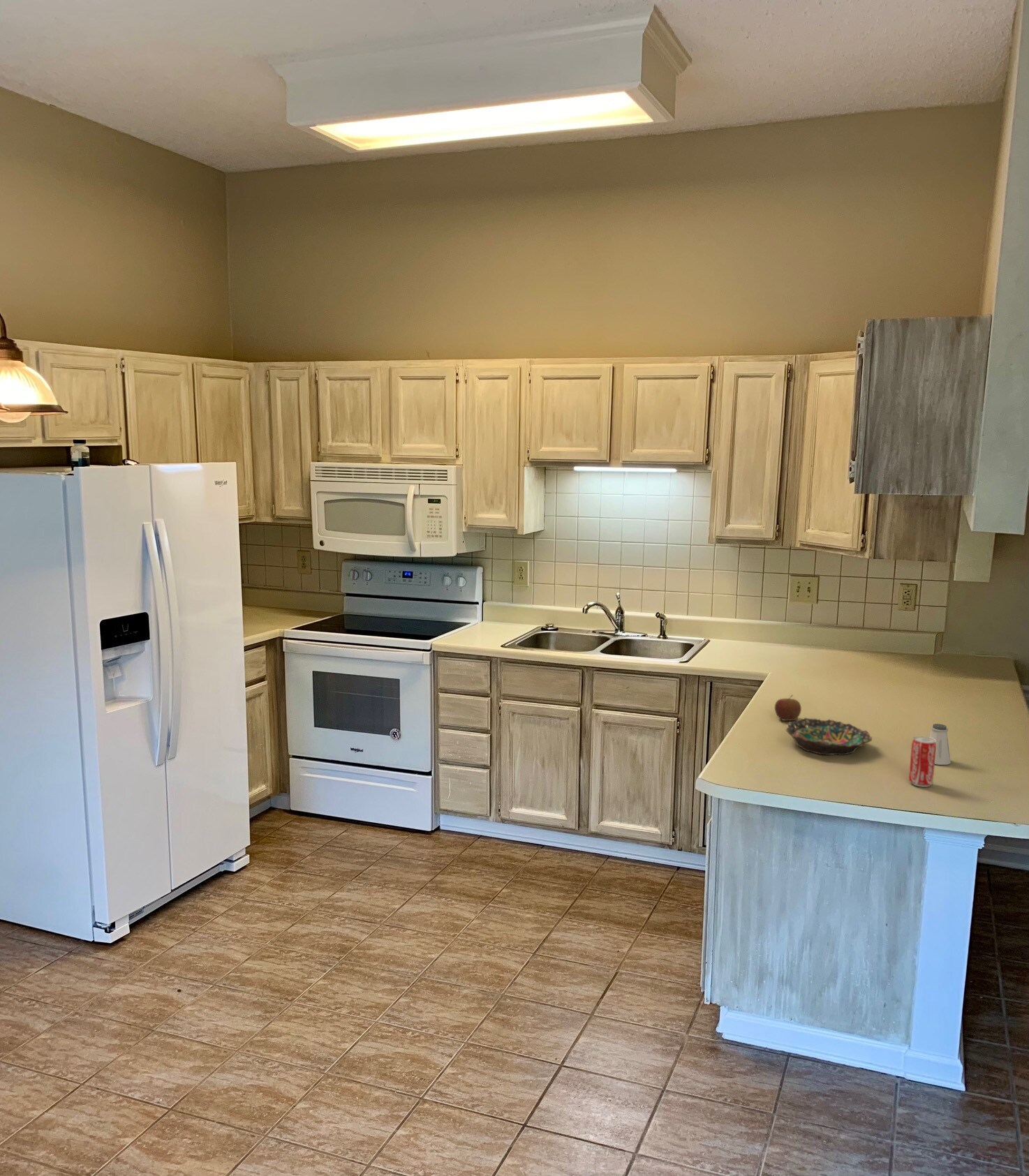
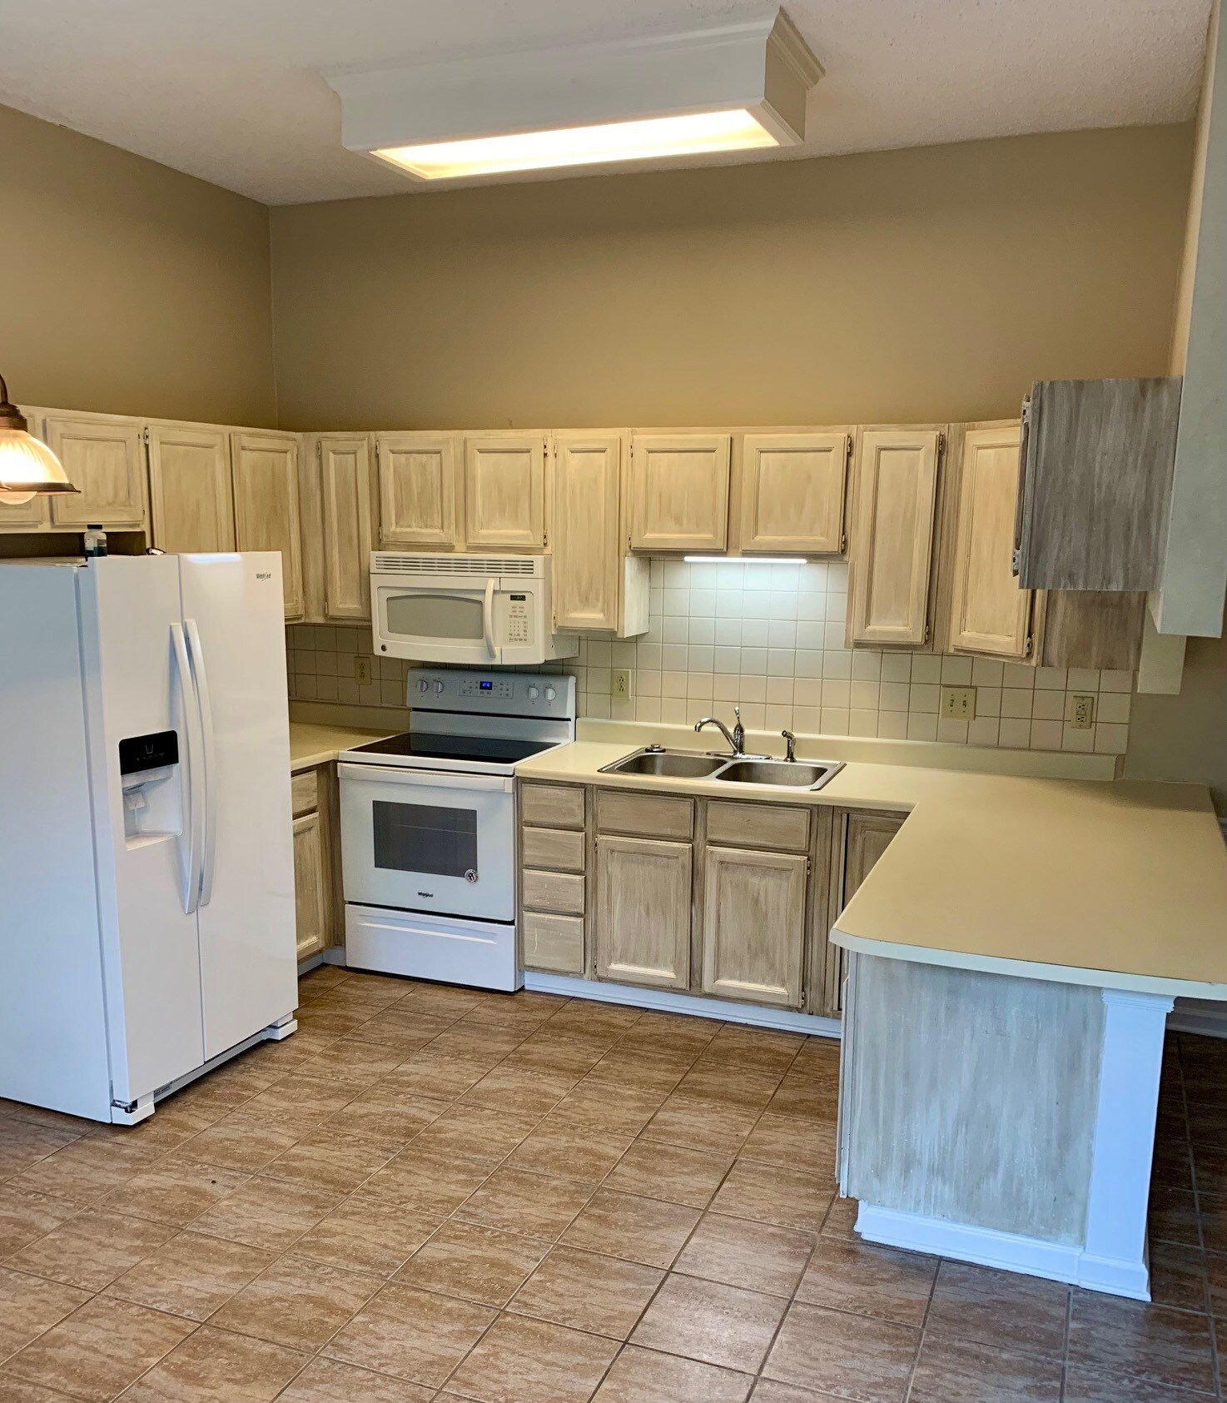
- beverage can (922, 761)
- apple (787, 707)
- saltshaker (938, 743)
- bowl (827, 738)
